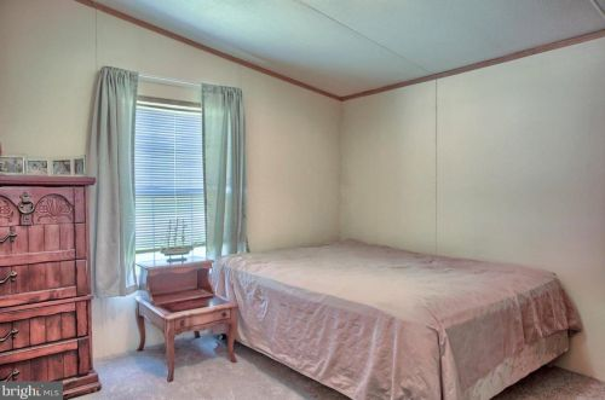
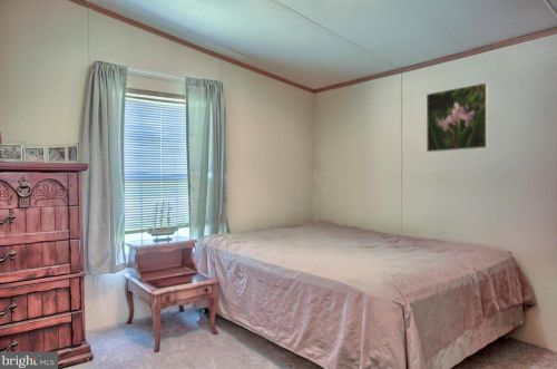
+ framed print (456, 119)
